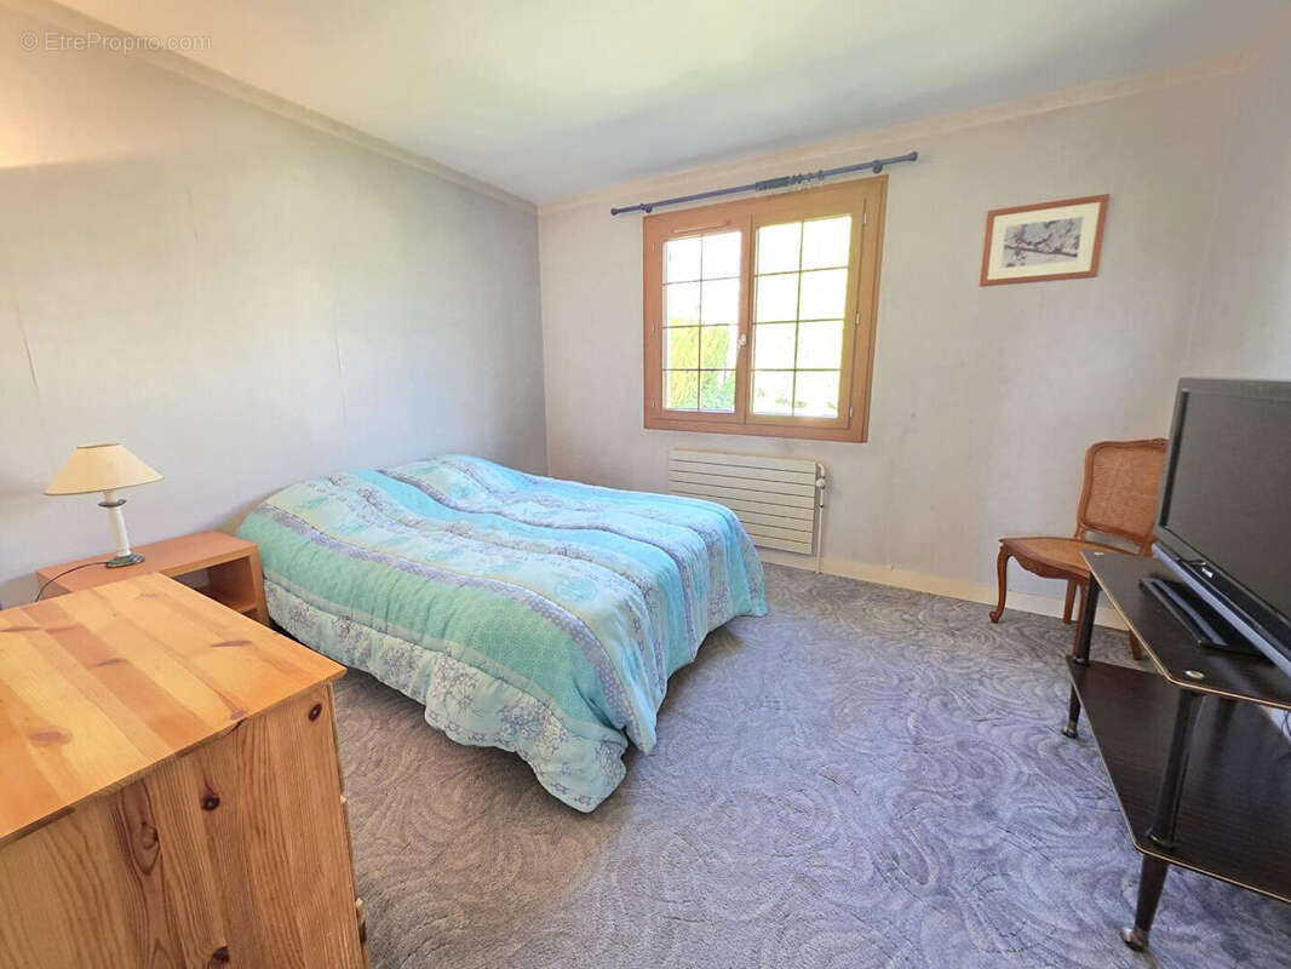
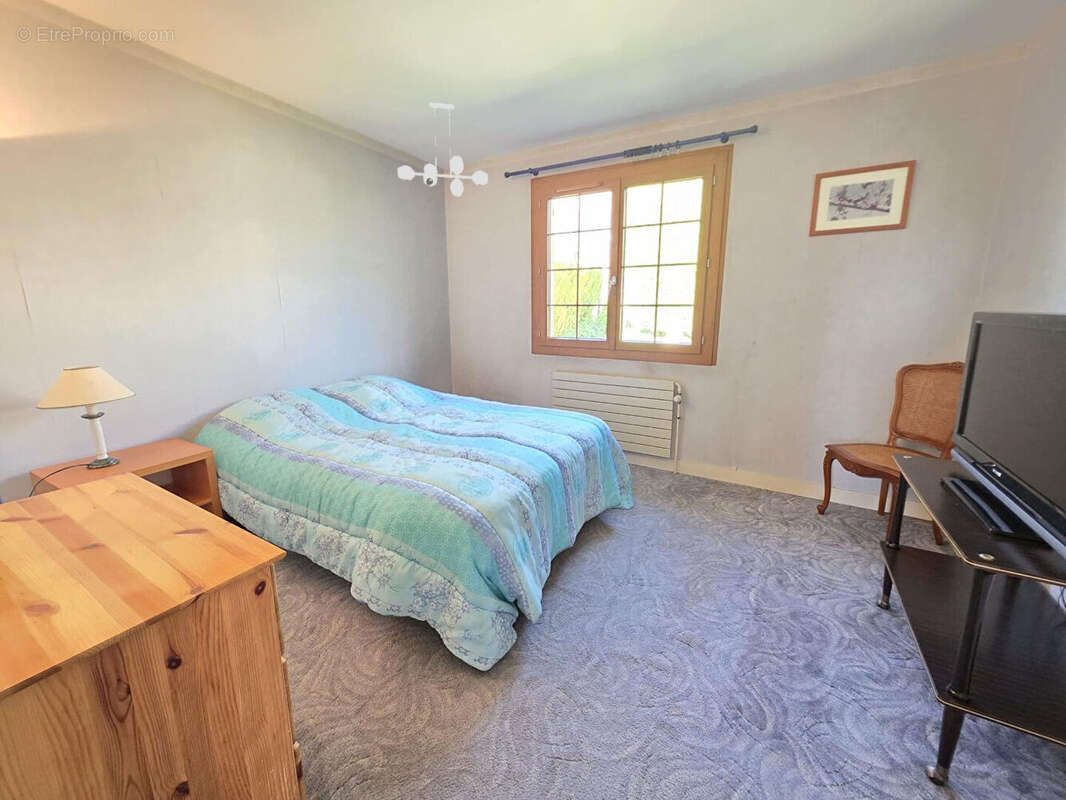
+ ceiling light fixture (450, 151)
